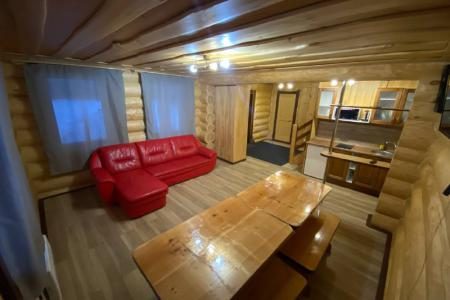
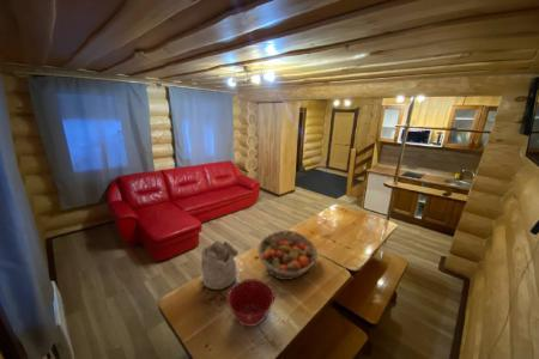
+ mixing bowl (250, 305)
+ fruit basket (287, 254)
+ mineral sample (220, 260)
